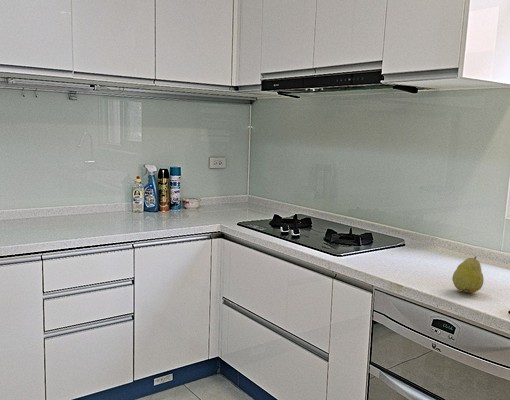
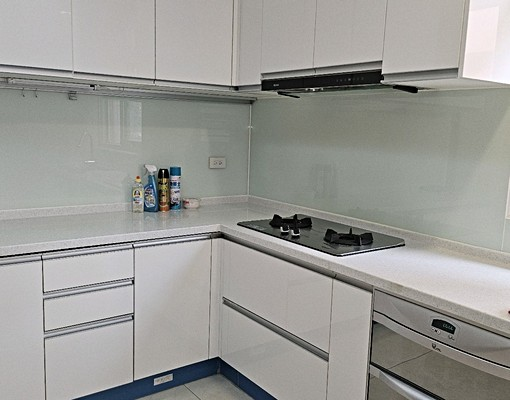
- fruit (468, 274)
